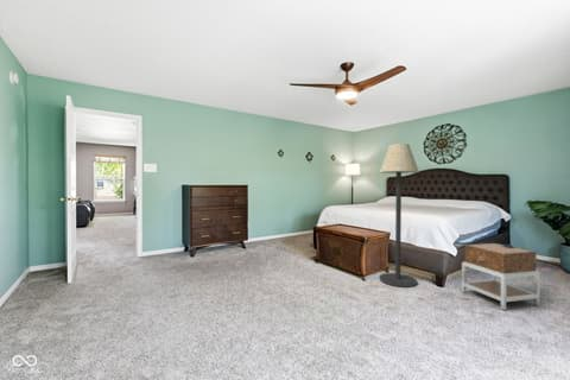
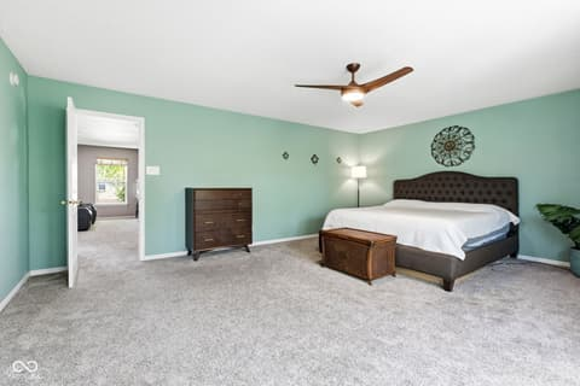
- nightstand (498, 271)
- floor lamp (398, 213)
